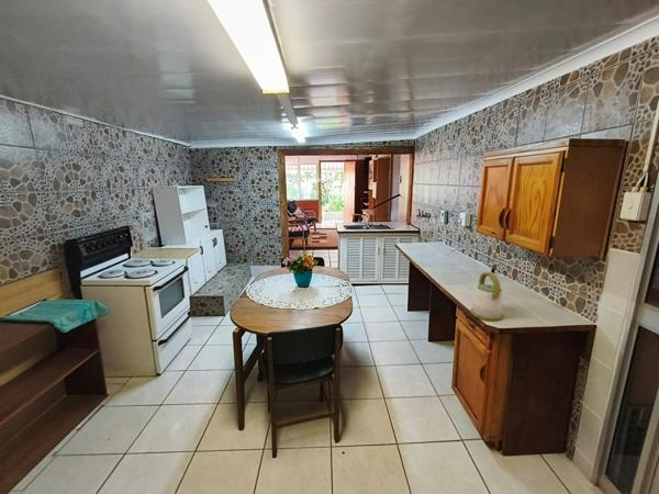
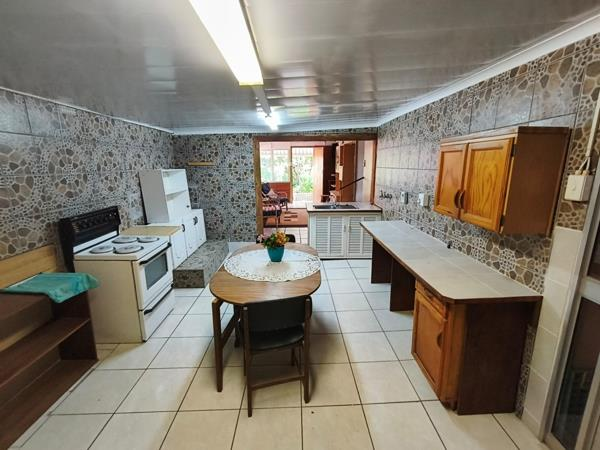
- kettle (487, 292)
